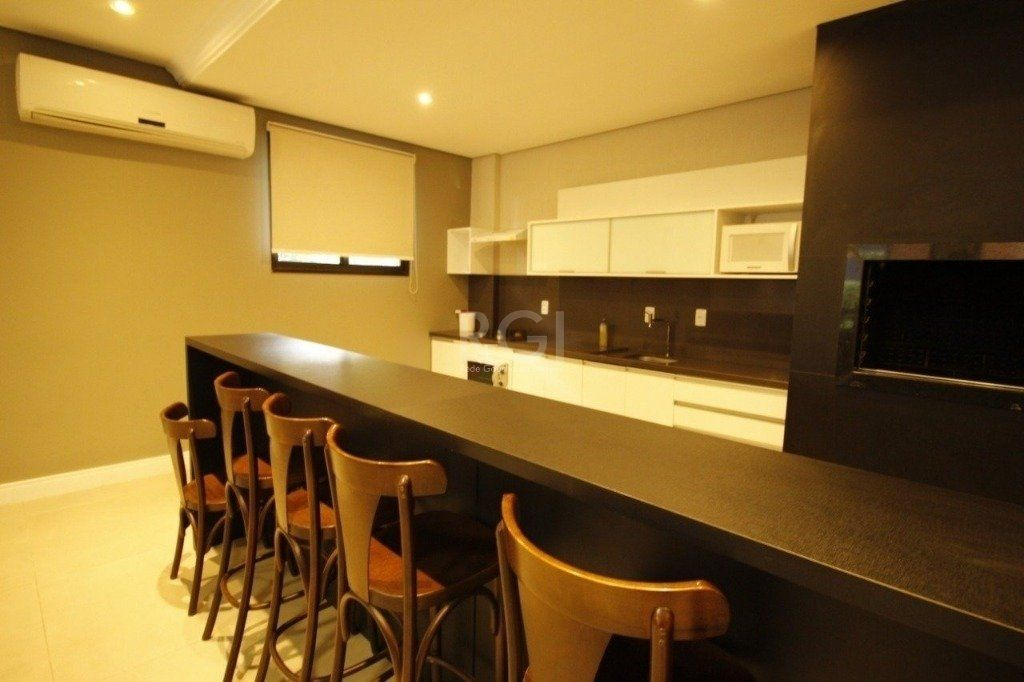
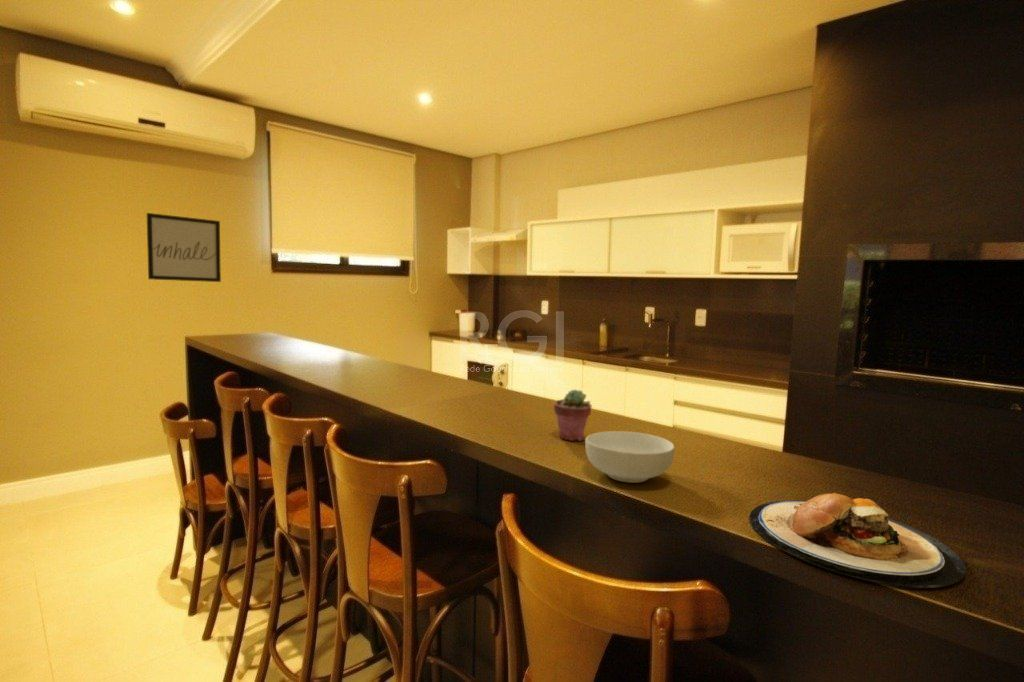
+ potted succulent (572, 413)
+ plate (849, 513)
+ cereal bowl (628, 458)
+ wall art (185, 249)
